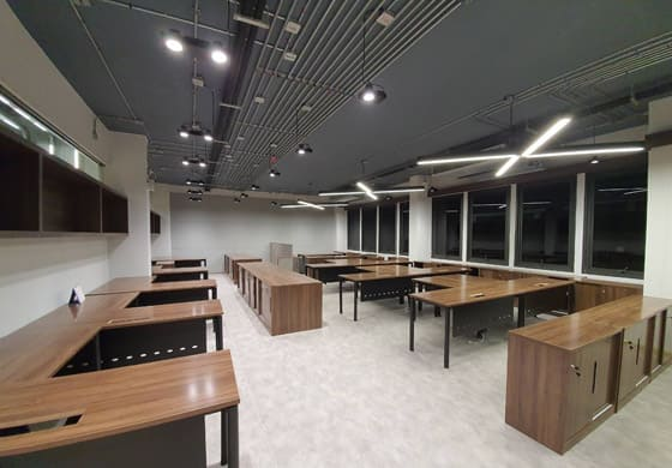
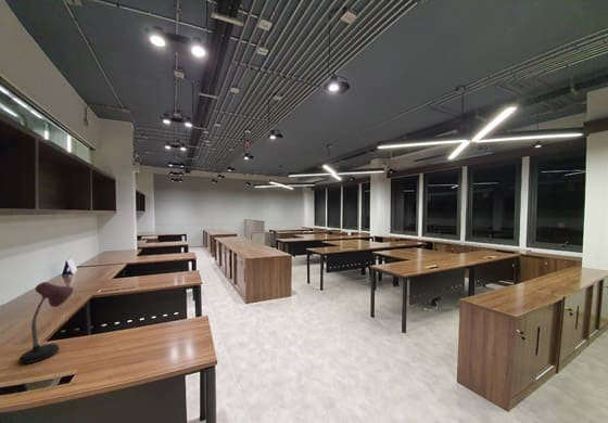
+ desk lamp (37, 315)
